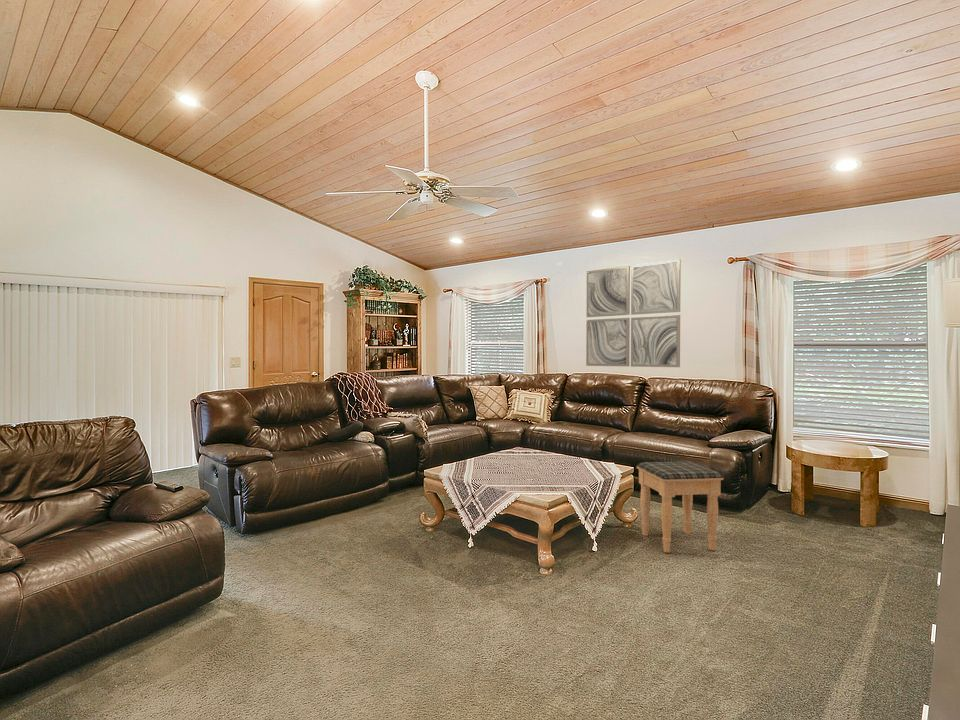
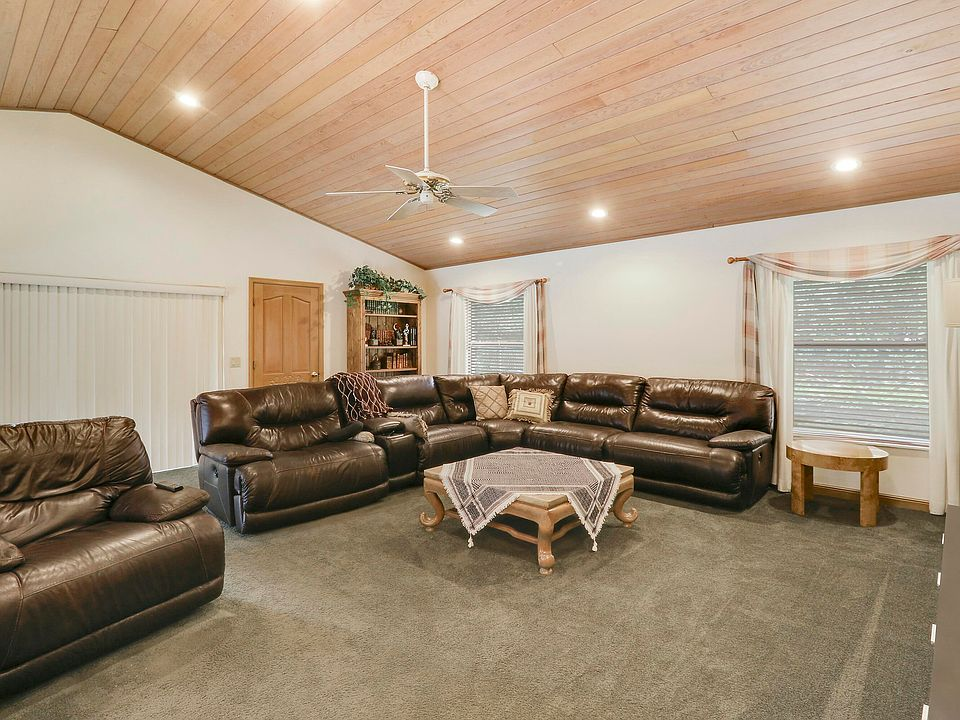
- footstool (682, 502)
- wall art (631, 317)
